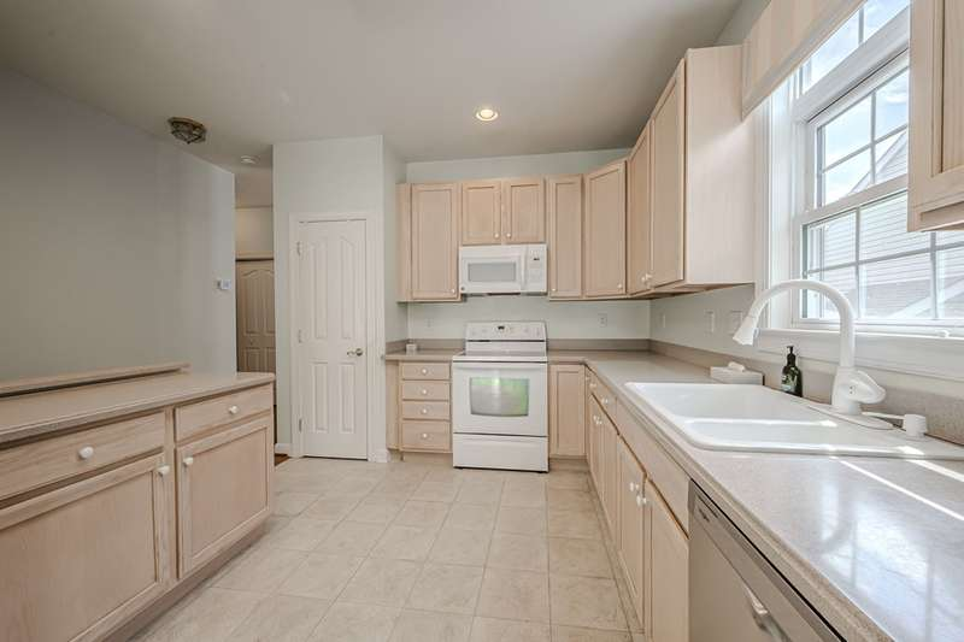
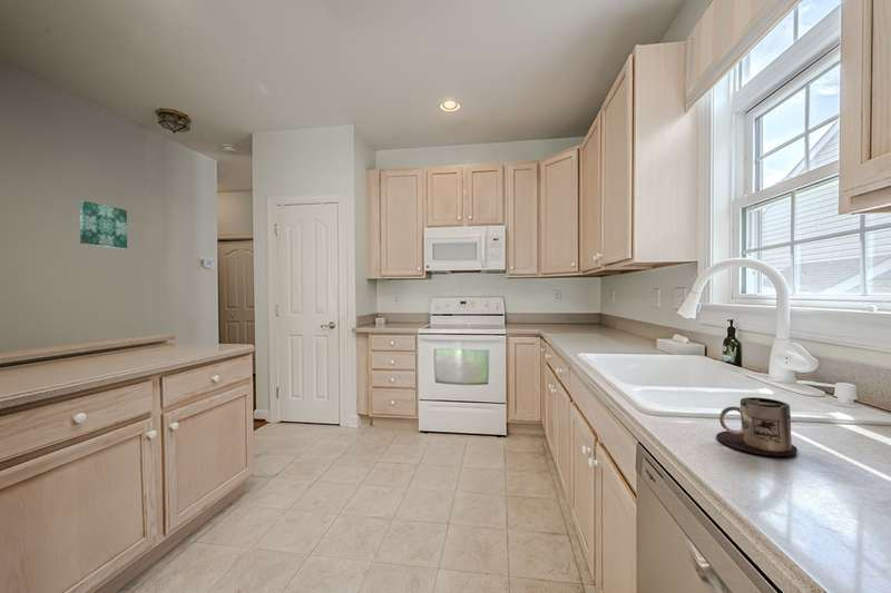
+ wall art (105, 226)
+ mug (754, 422)
